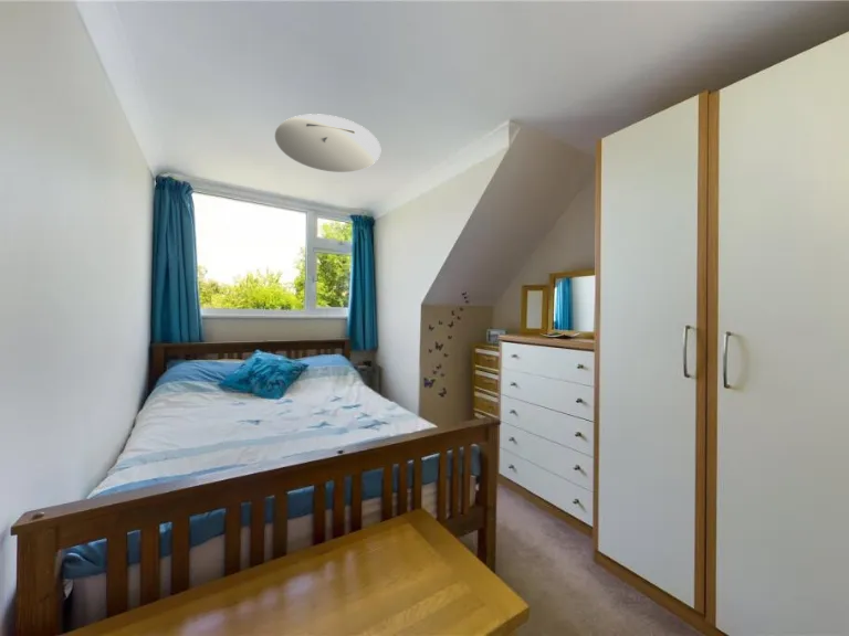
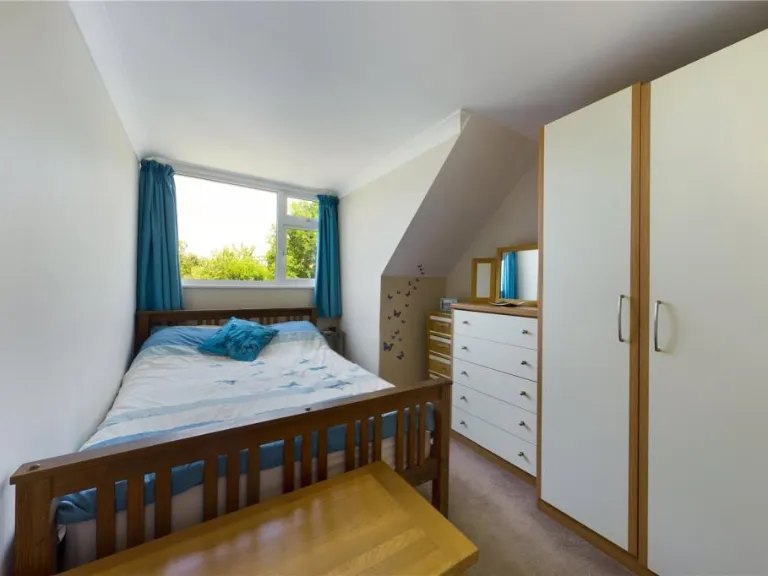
- ceiling light (329, 147)
